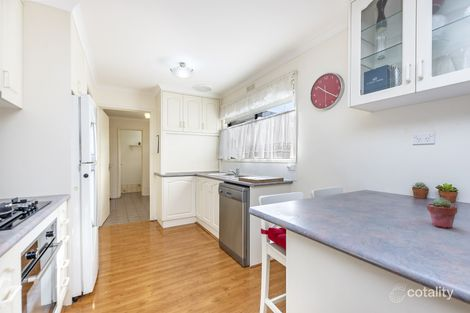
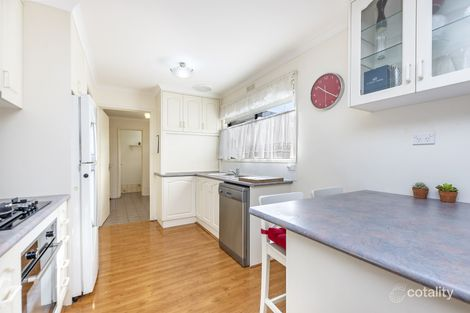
- potted succulent (441, 211)
